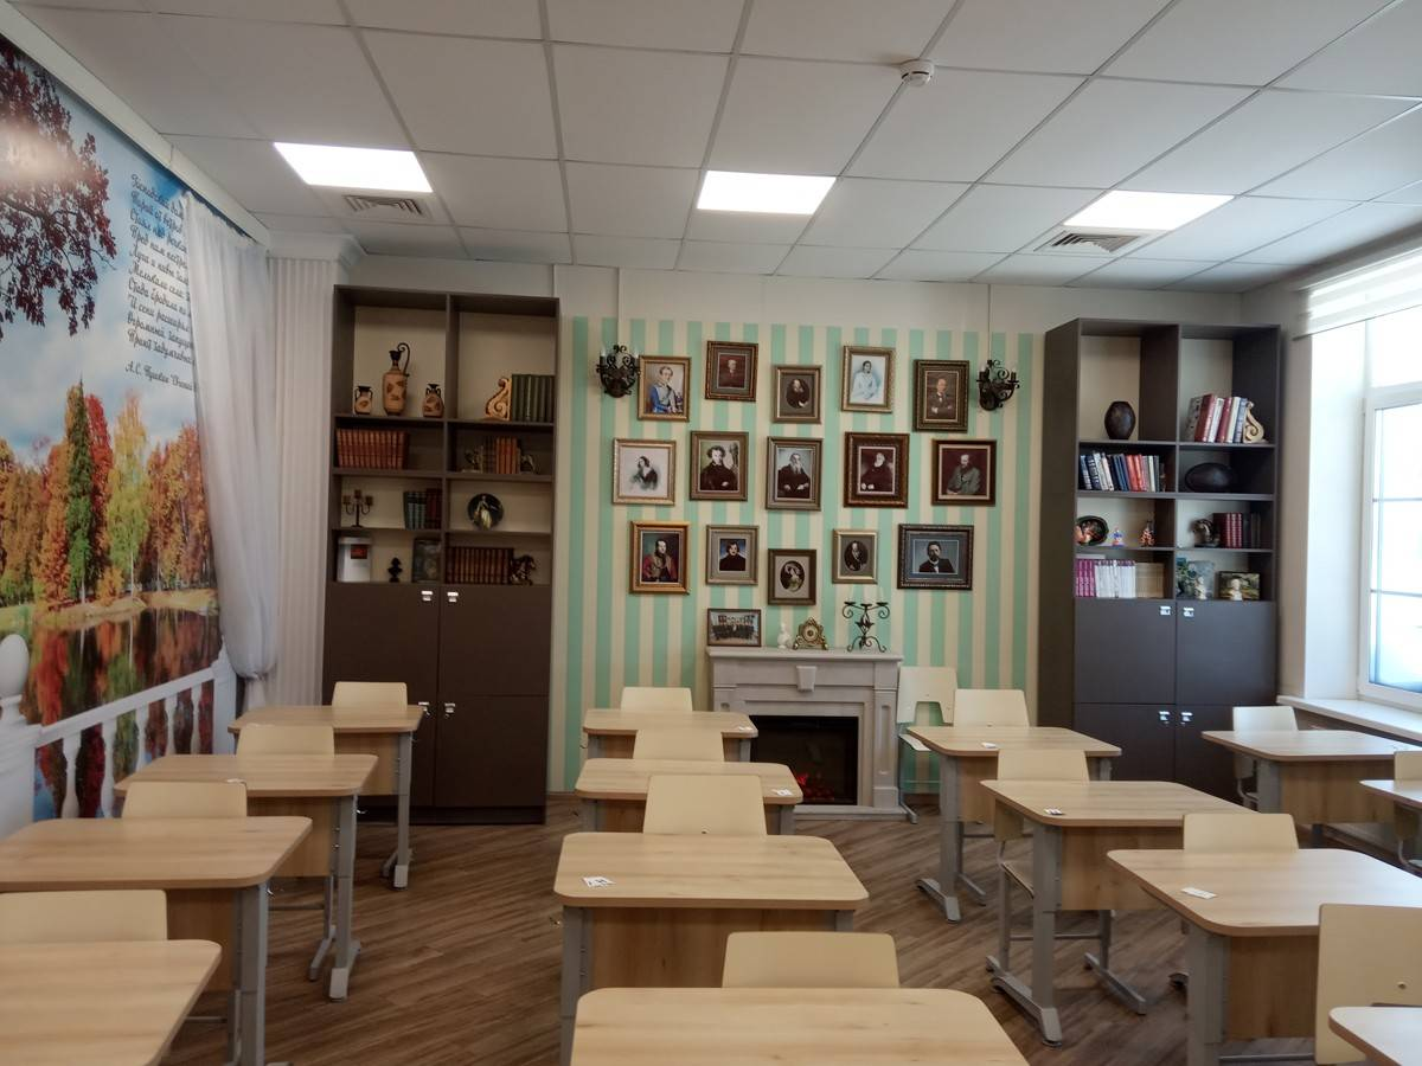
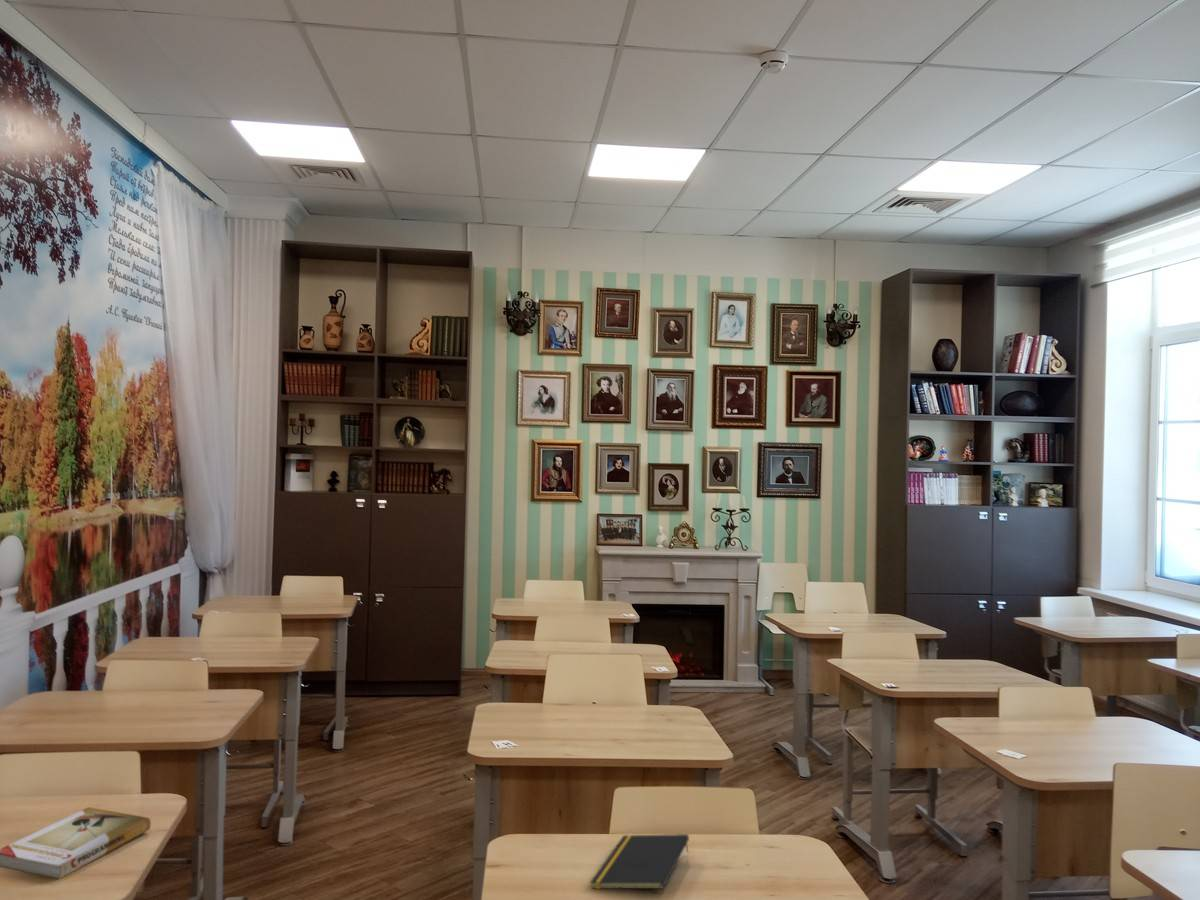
+ notepad (641, 860)
+ book (75, 840)
